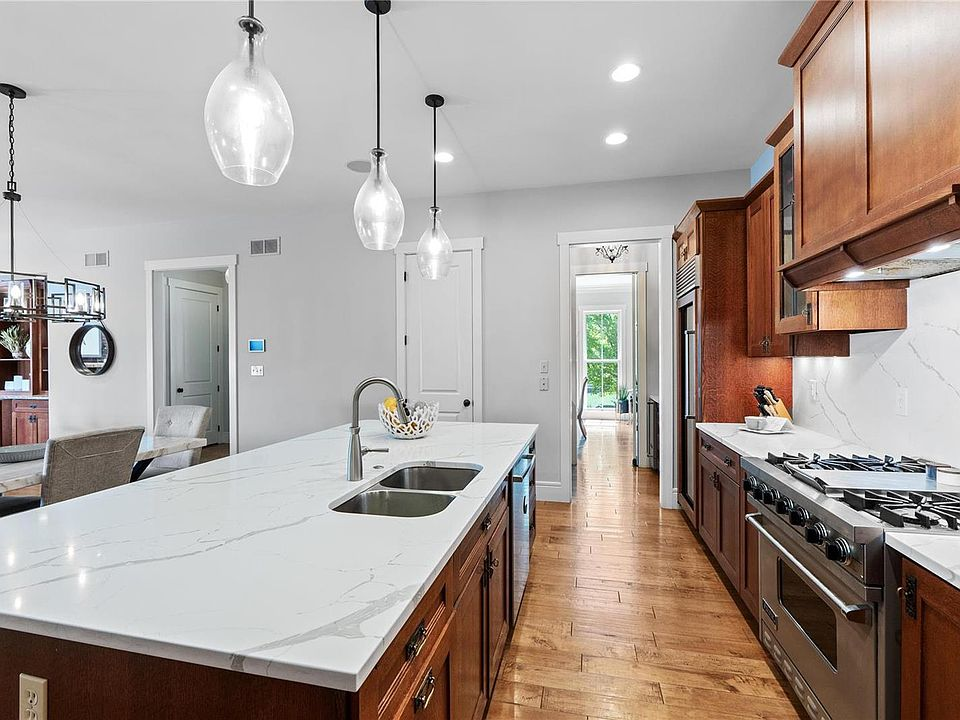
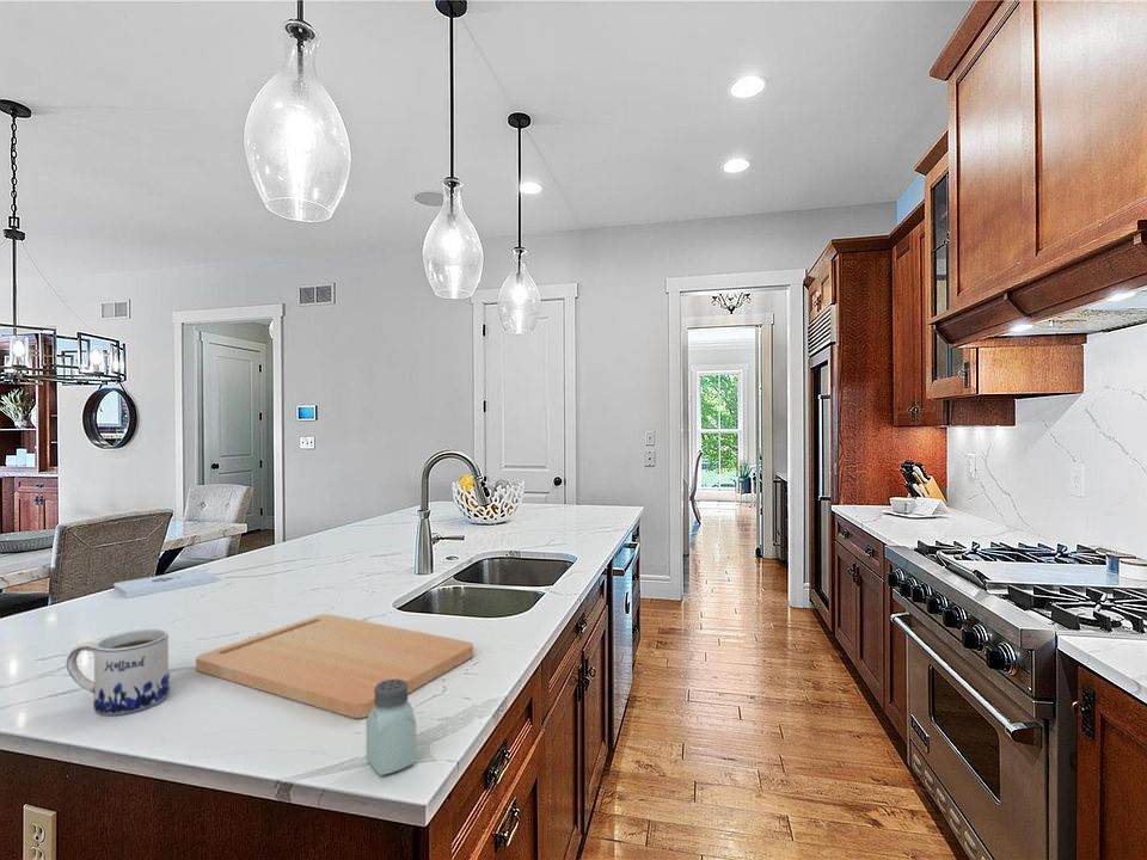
+ cutting board (338, 655)
+ mug (122, 670)
+ notepad (165, 582)
+ saltshaker (391, 724)
